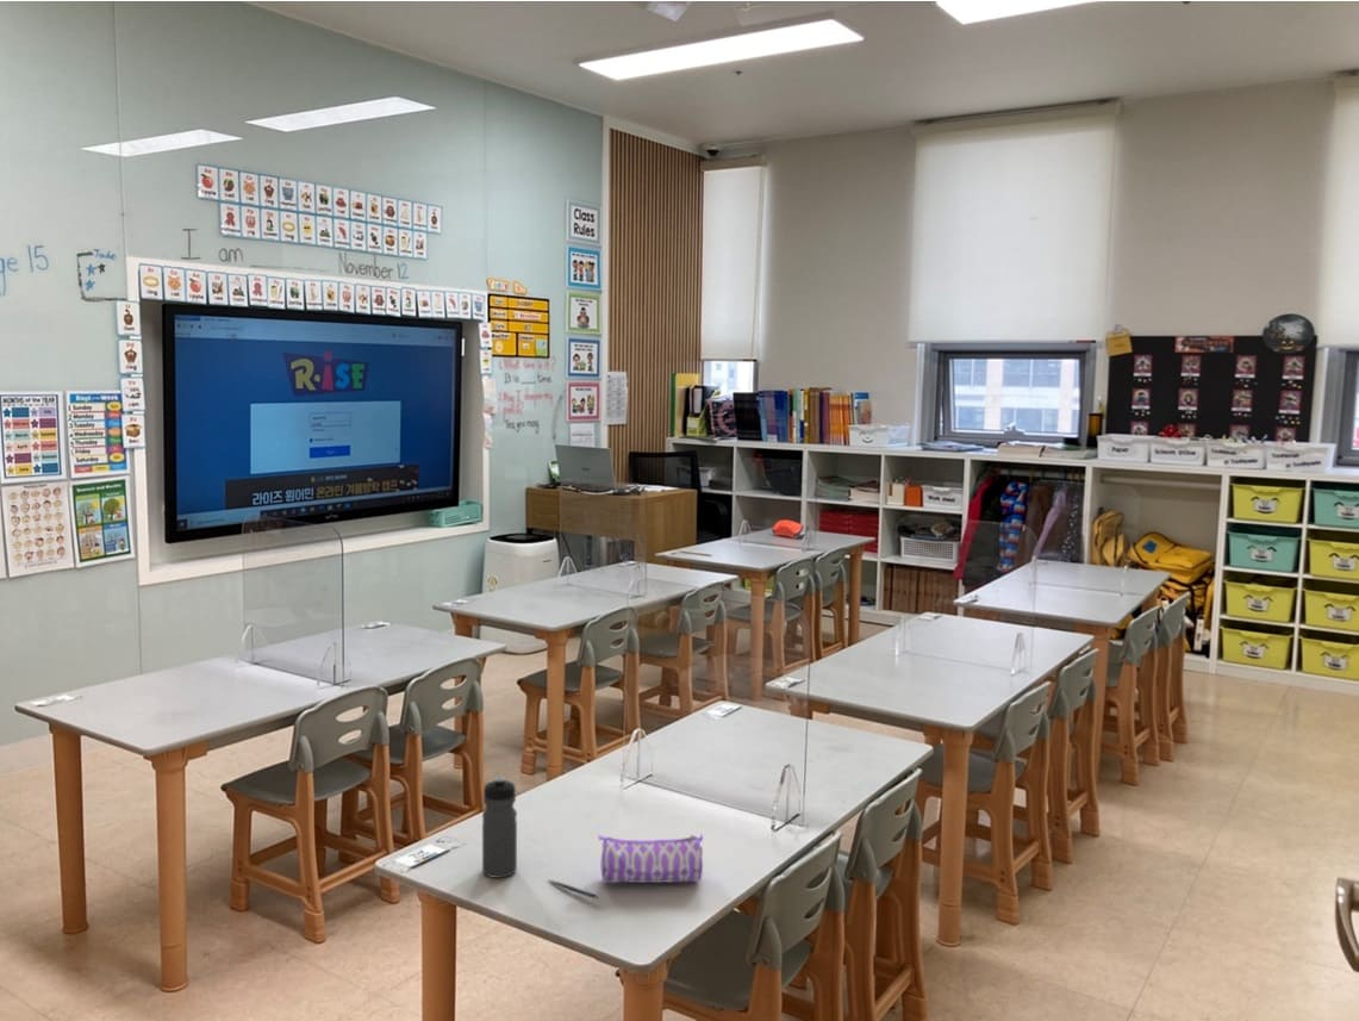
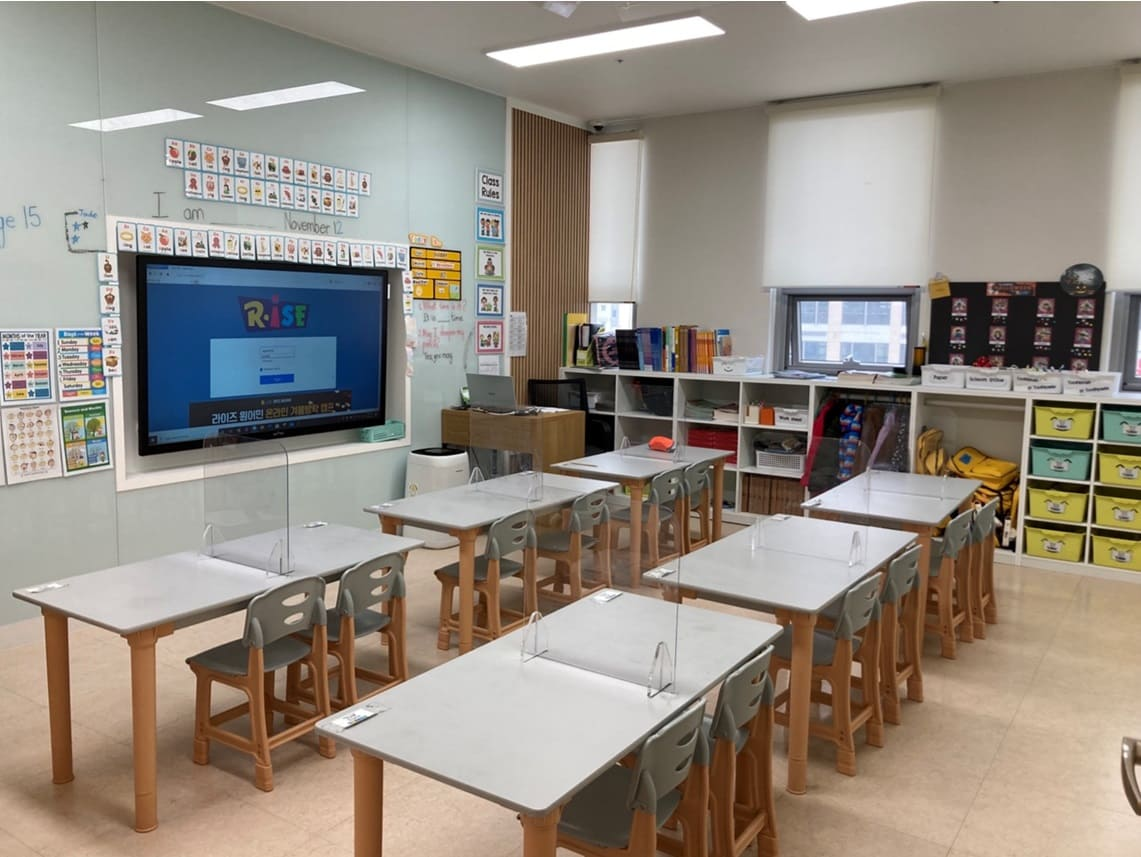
- water bottle (499, 824)
- pen (572, 888)
- pencil case (652, 858)
